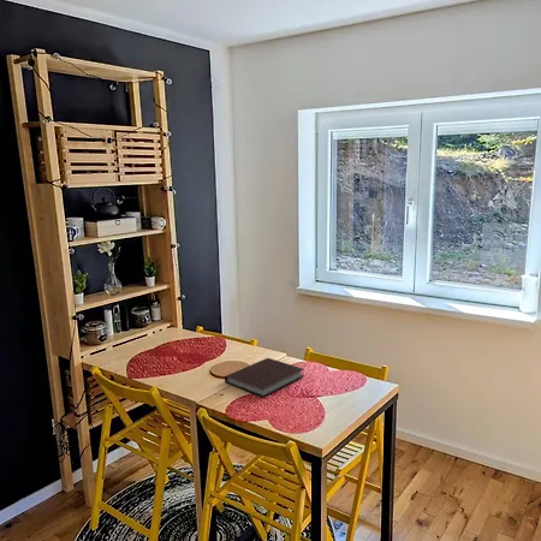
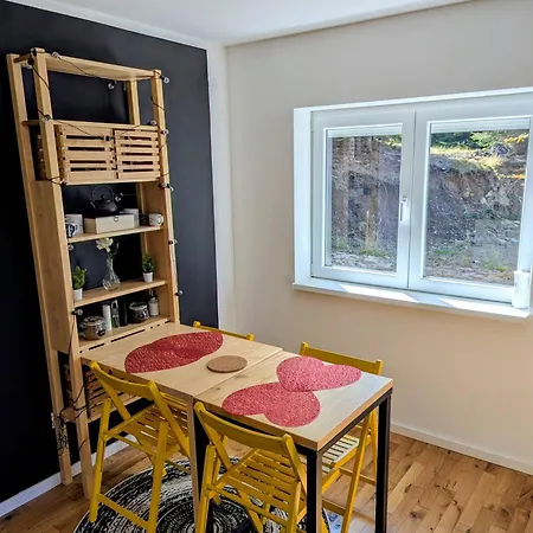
- notebook (264, 375)
